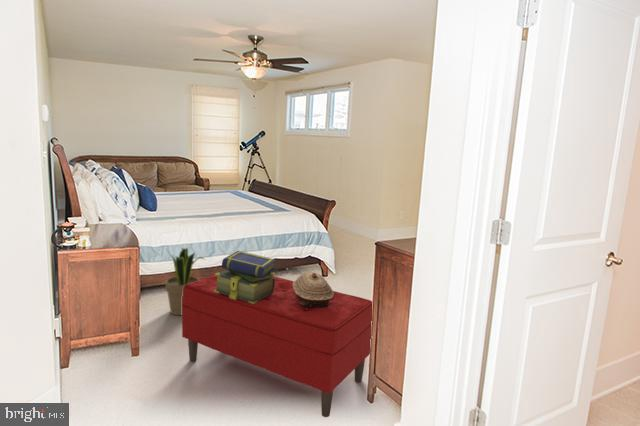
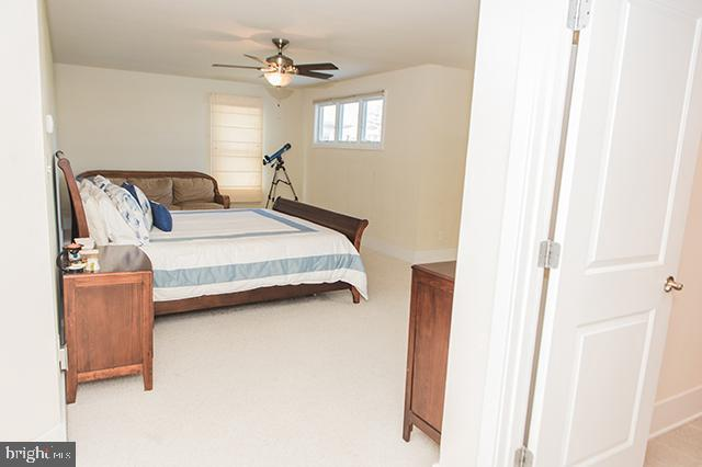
- decorative box (312, 286)
- stack of books (247, 274)
- bench (275, 331)
- potted plant (185, 279)
